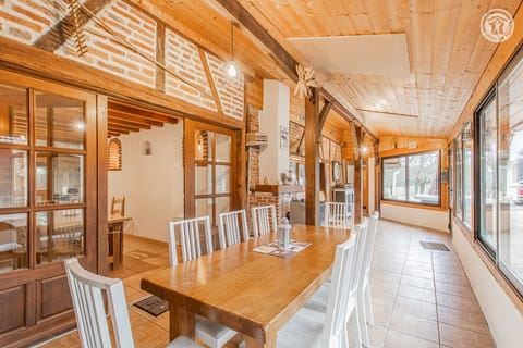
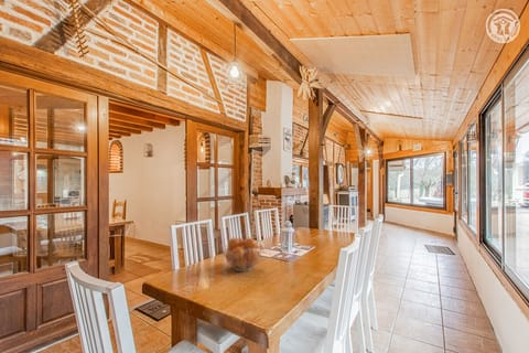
+ fruit basket (242, 253)
